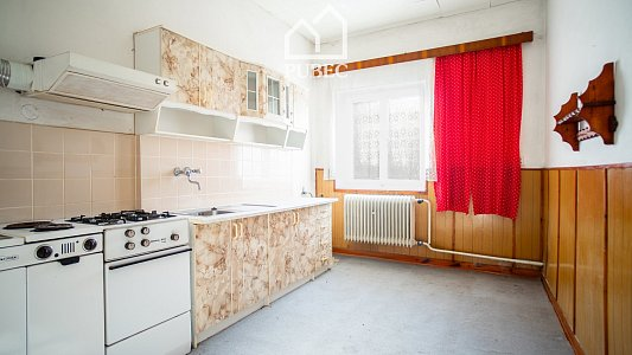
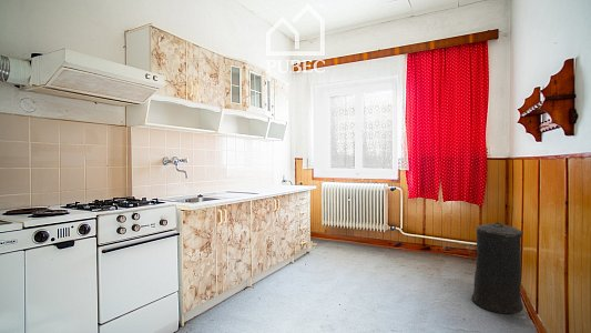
+ trash can (496, 261)
